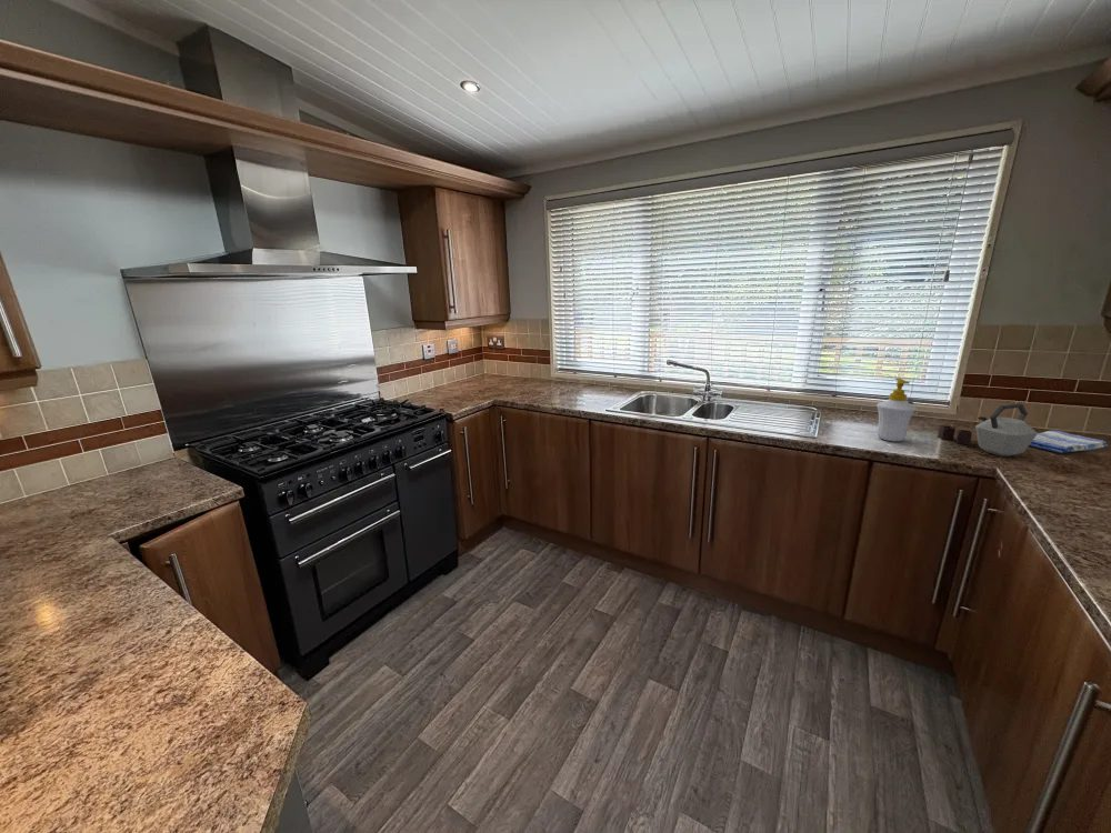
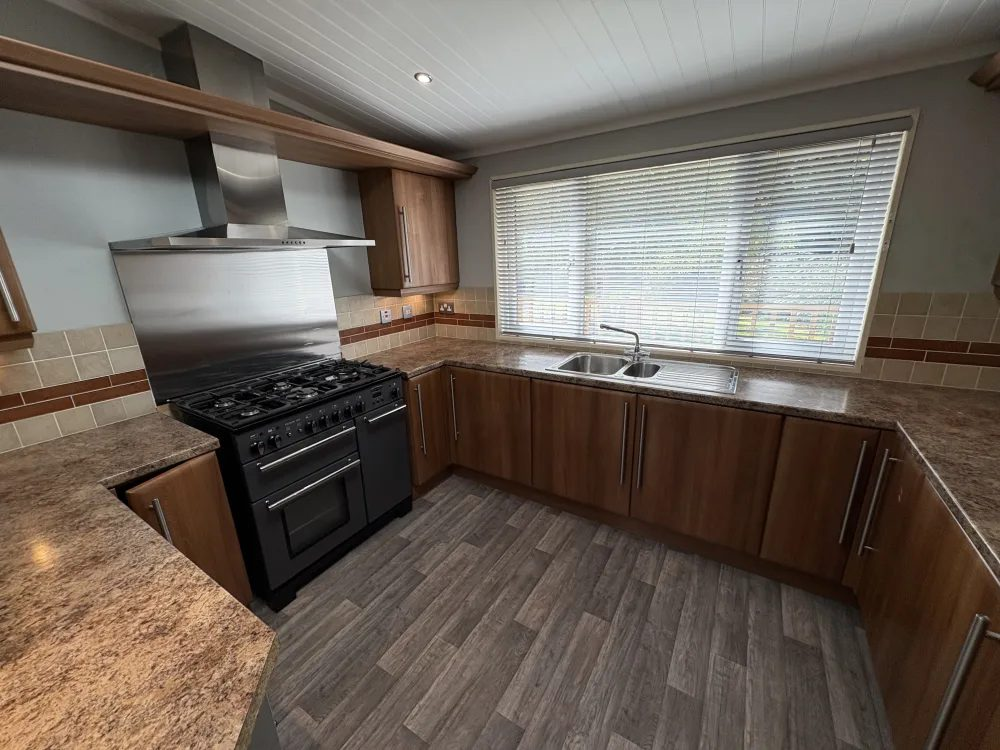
- dish towel (1057, 440)
- kettle (982, 423)
- soap bottle (895, 409)
